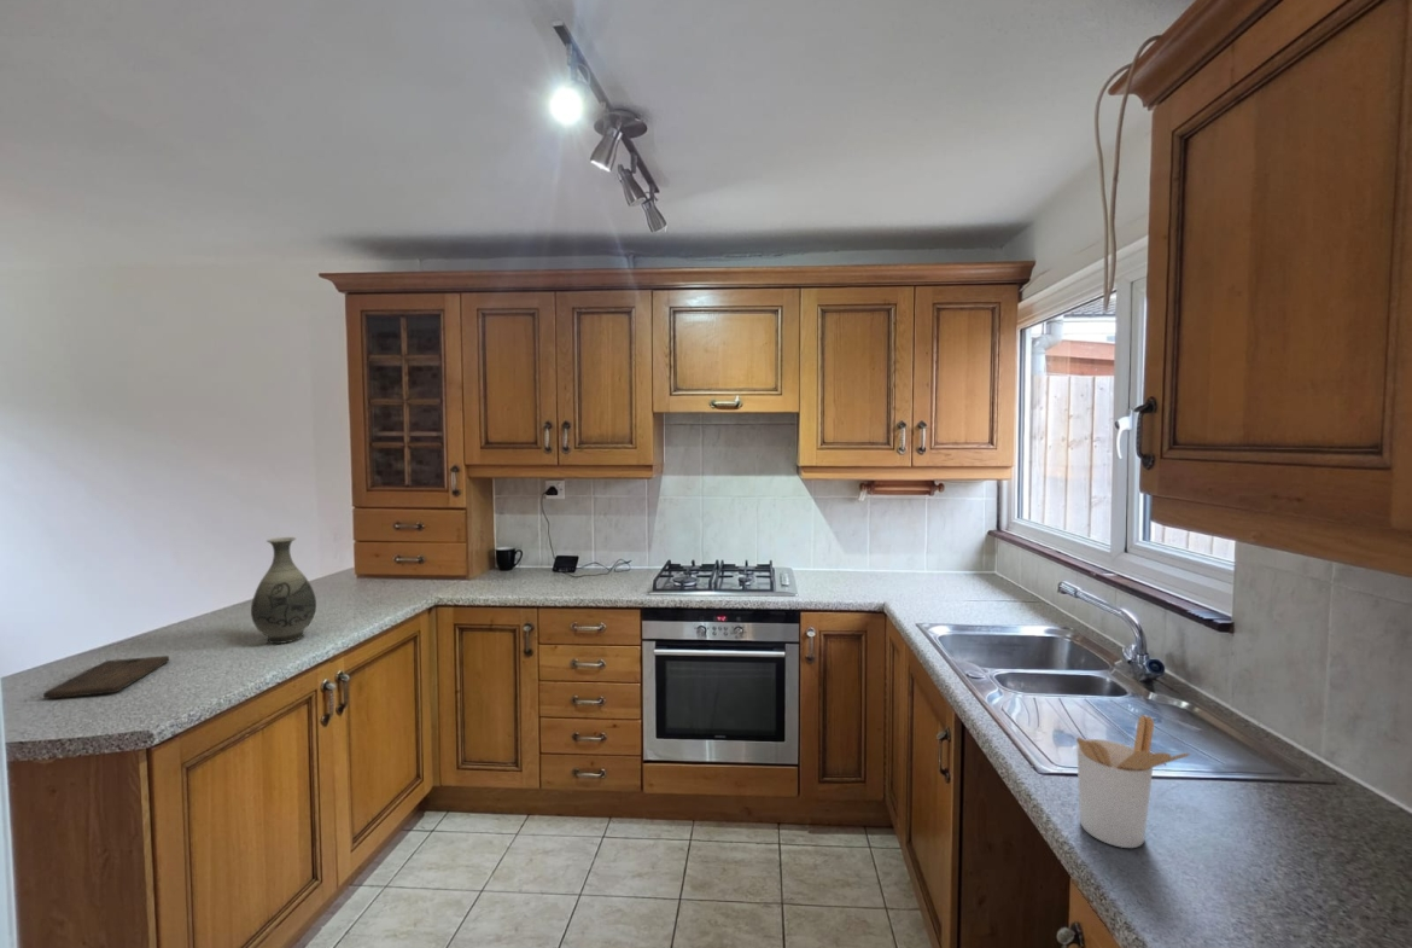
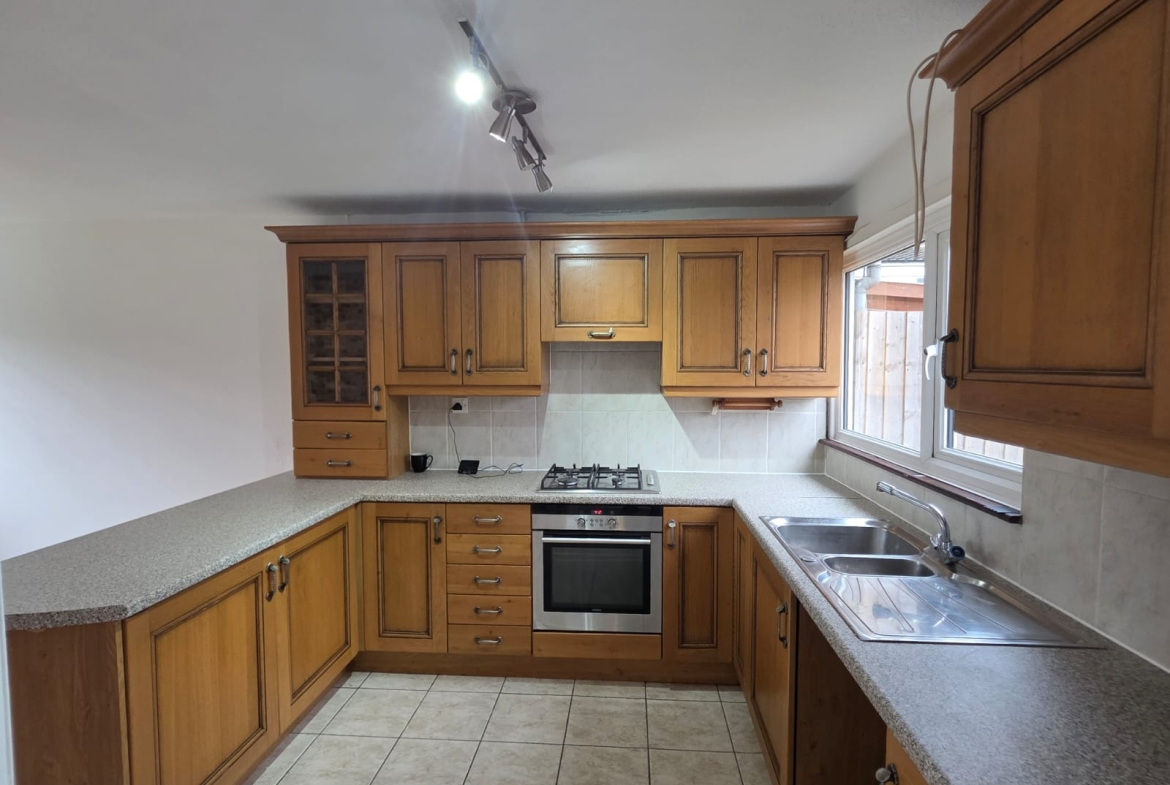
- utensil holder (1127, 783)
- cutting board (111, 675)
- vase (284, 588)
